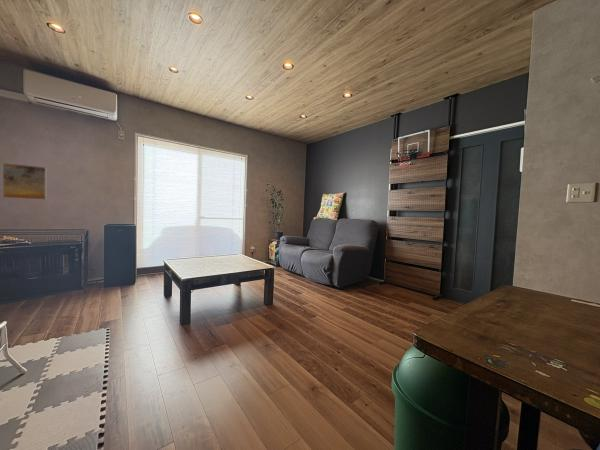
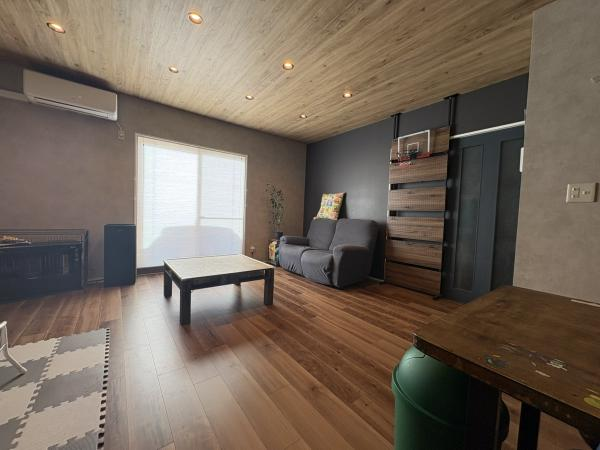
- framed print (25, 182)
